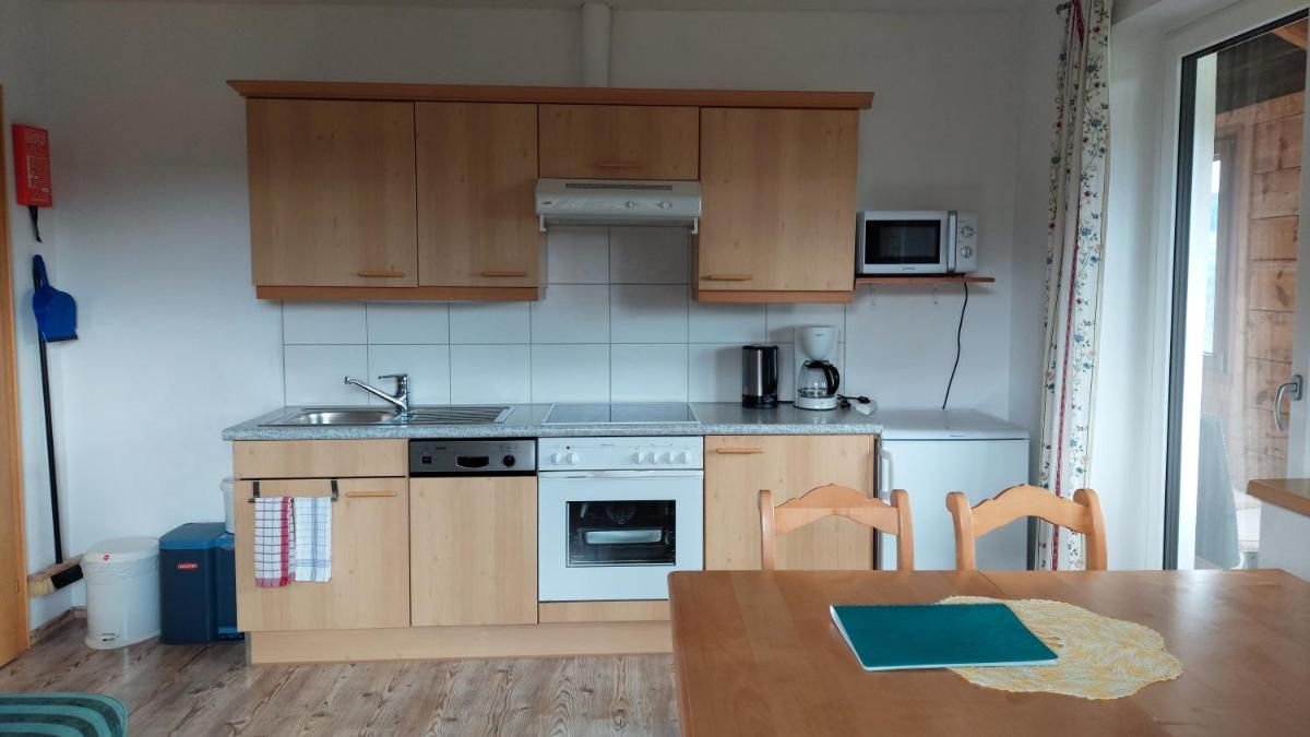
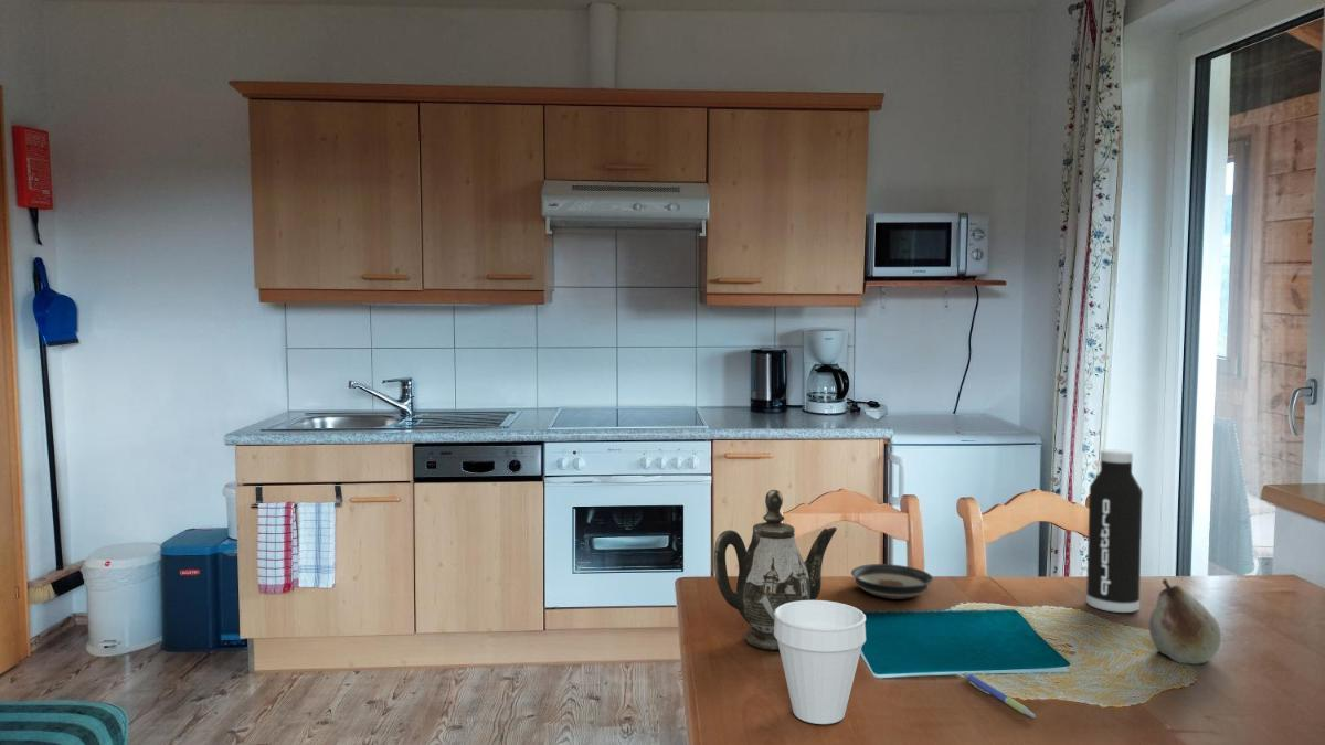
+ water bottle (1114, 529)
+ pen (998, 694)
+ saucer (891, 584)
+ cup (818, 662)
+ fruit (1185, 620)
+ teapot (775, 565)
